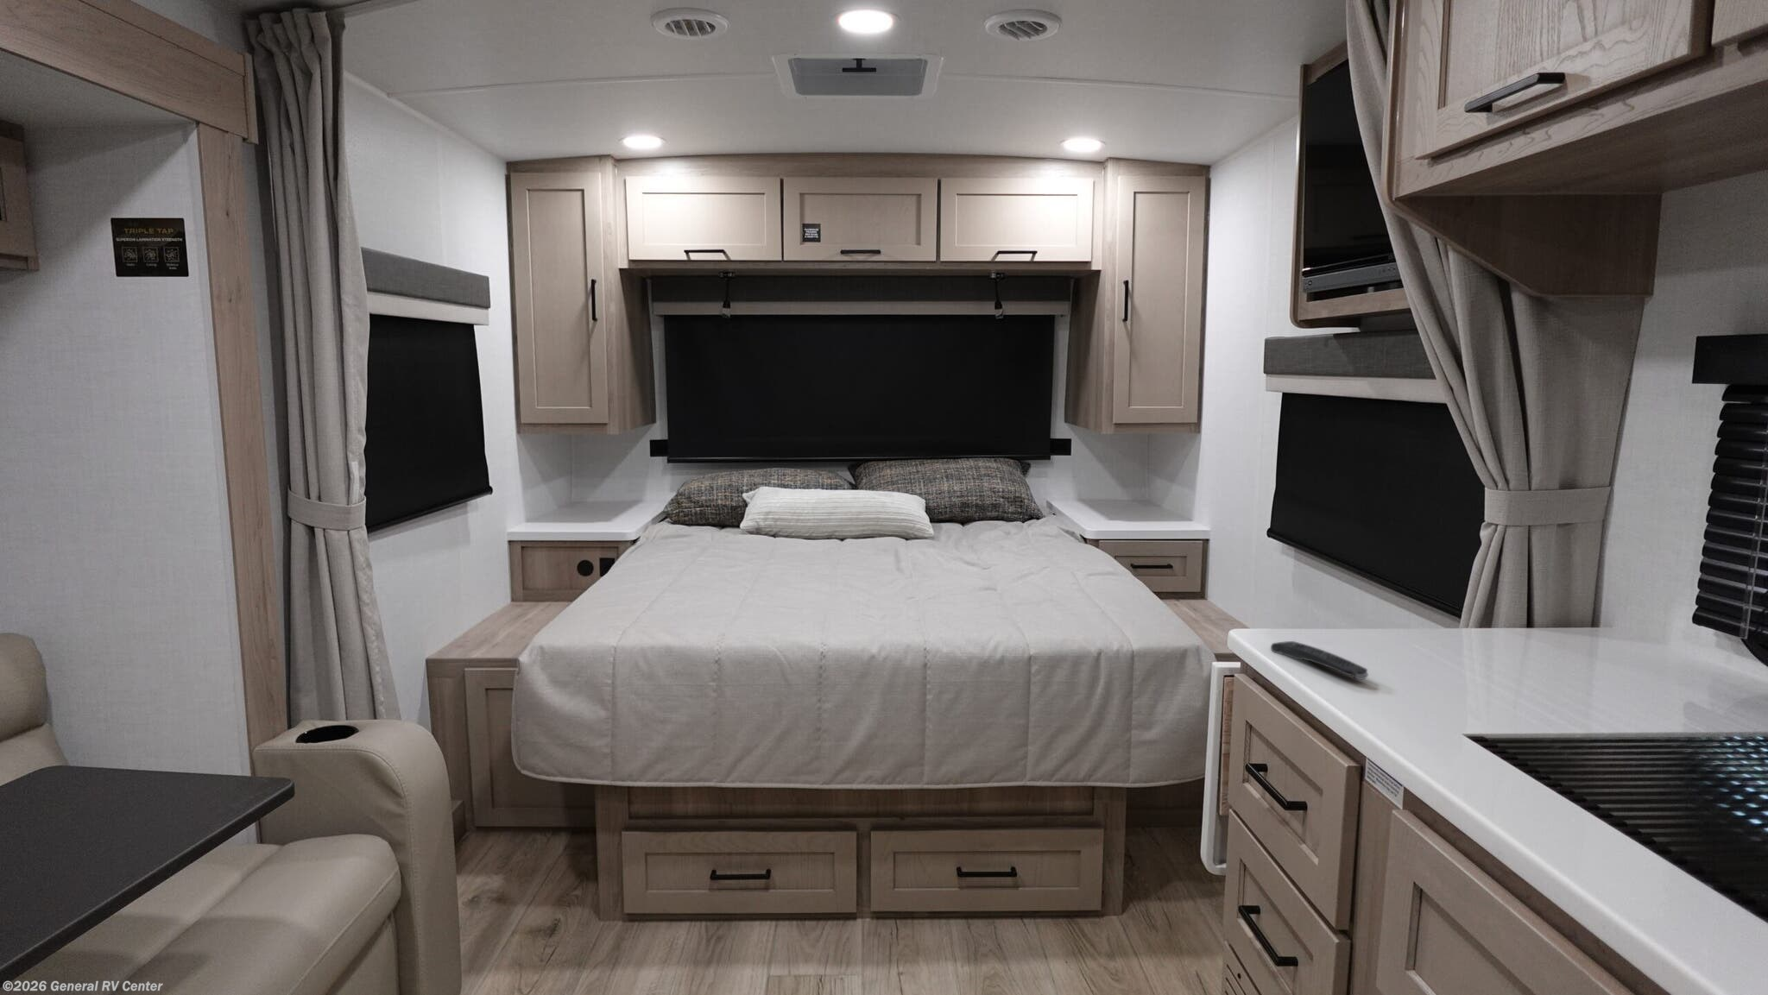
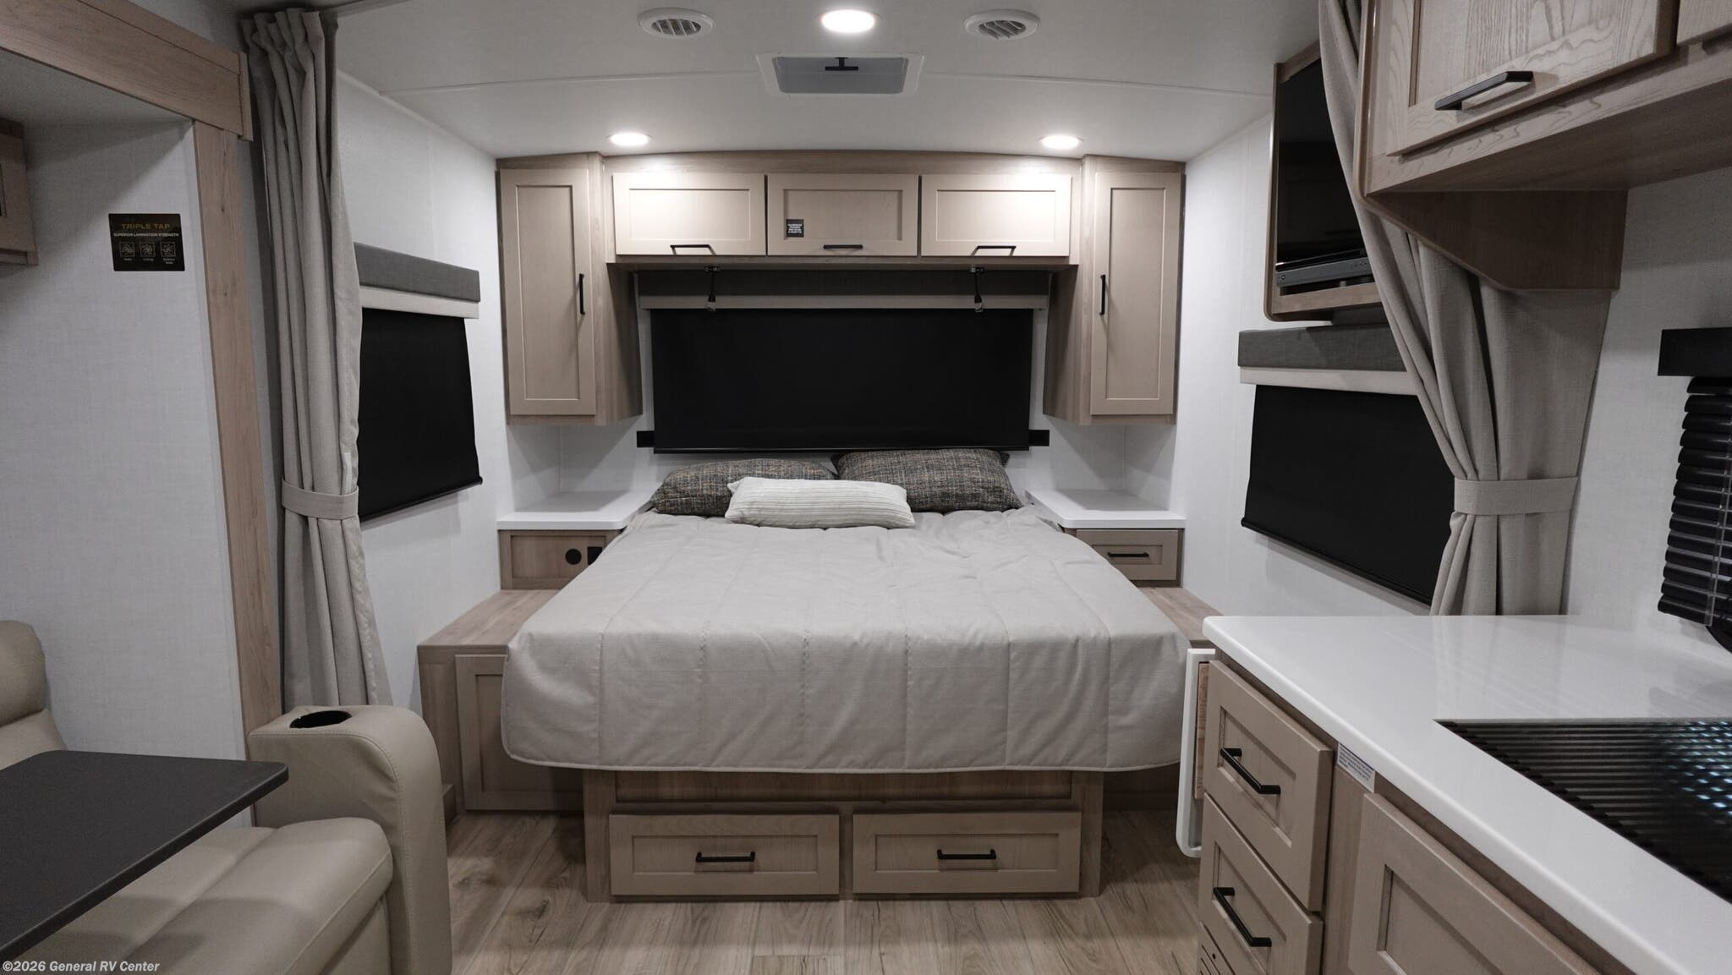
- remote control (1320, 659)
